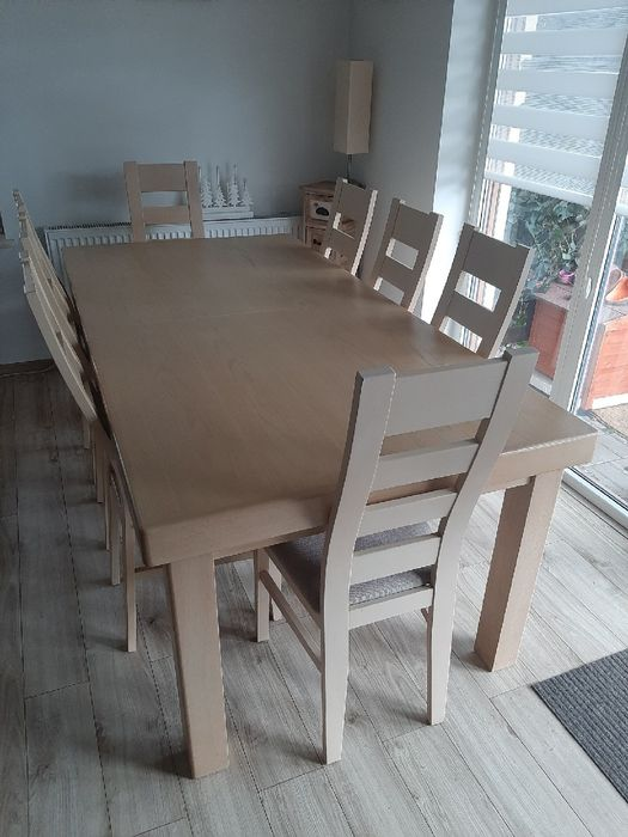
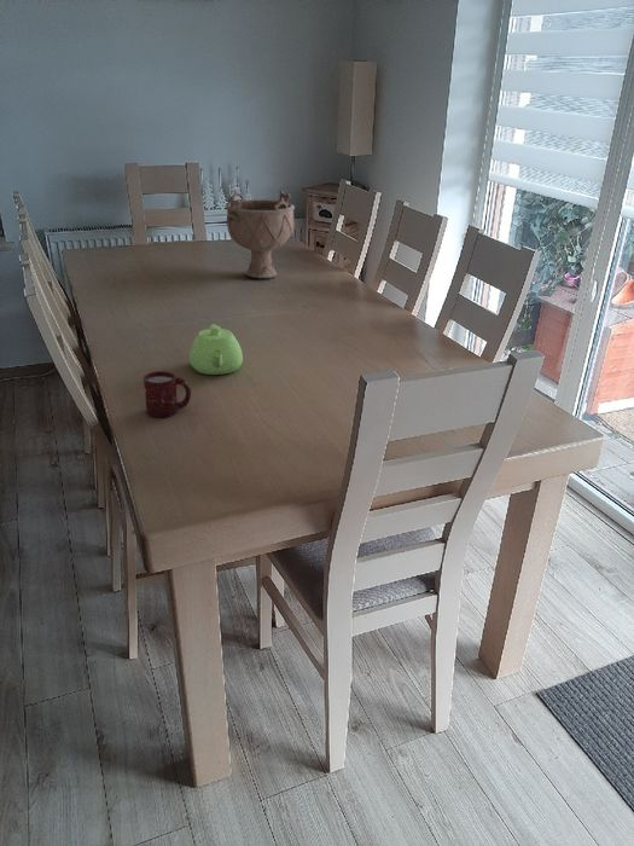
+ teapot (215, 348)
+ cup (168, 393)
+ decorative bowl (260, 234)
